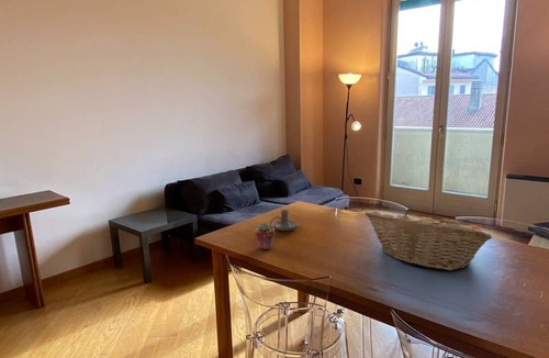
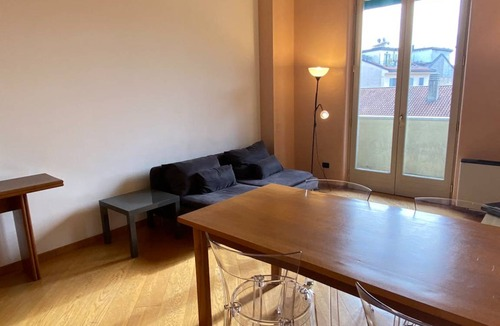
- fruit basket (423, 233)
- potted succulent (265, 235)
- candle holder (282, 220)
